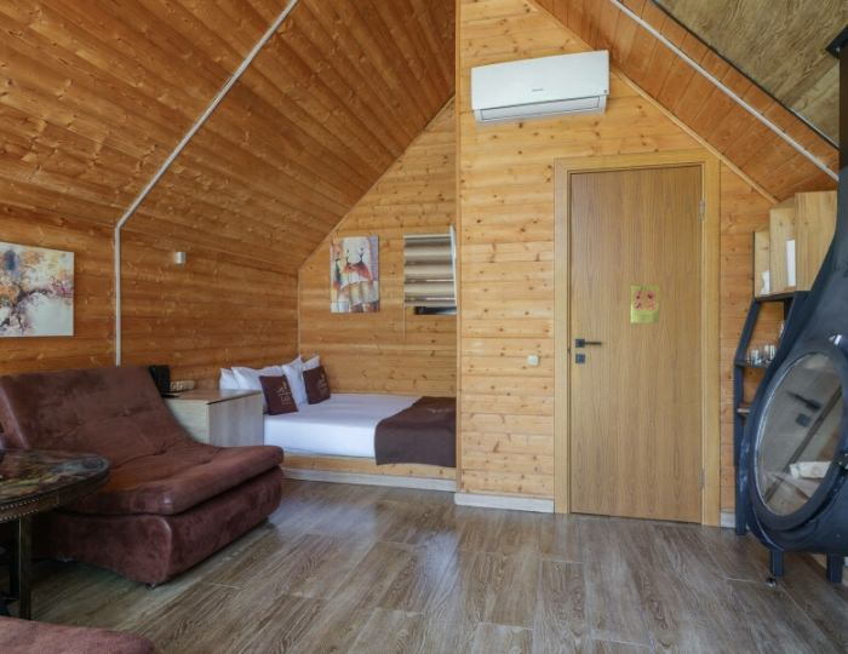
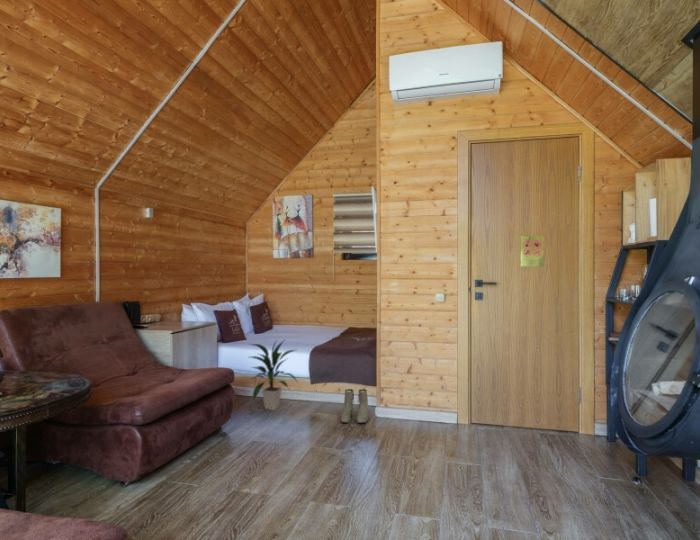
+ boots (354, 403)
+ indoor plant (269, 372)
